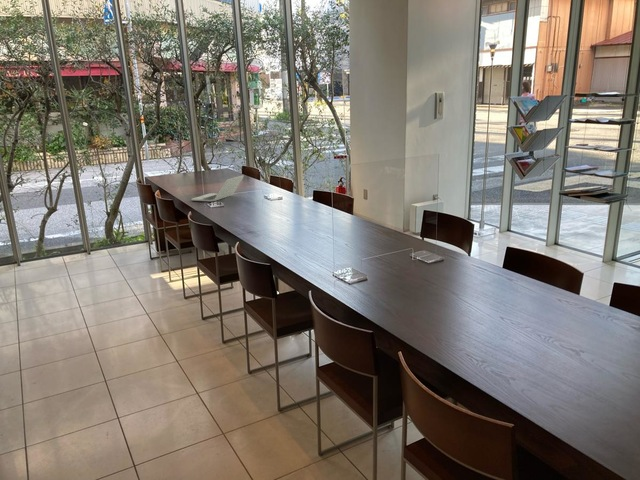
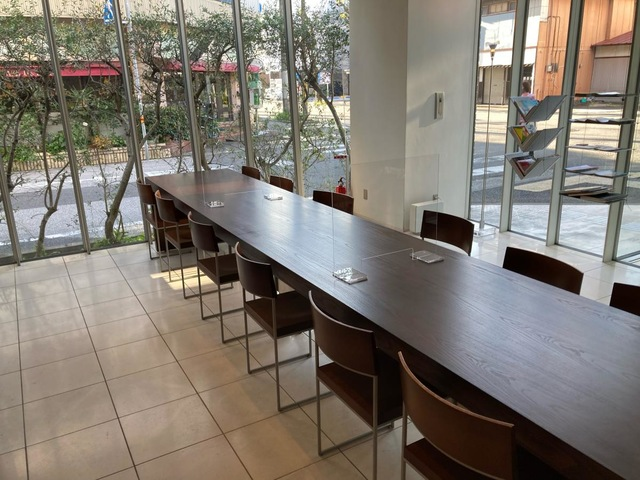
- laptop (220, 189)
